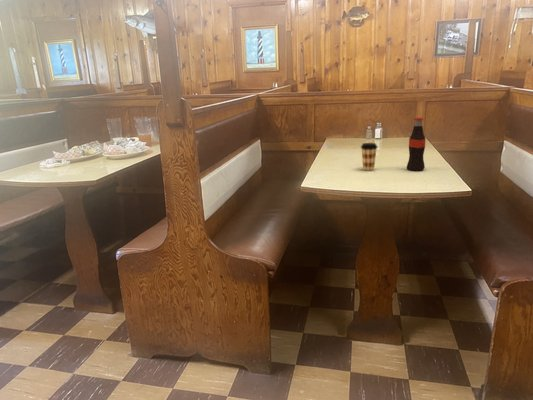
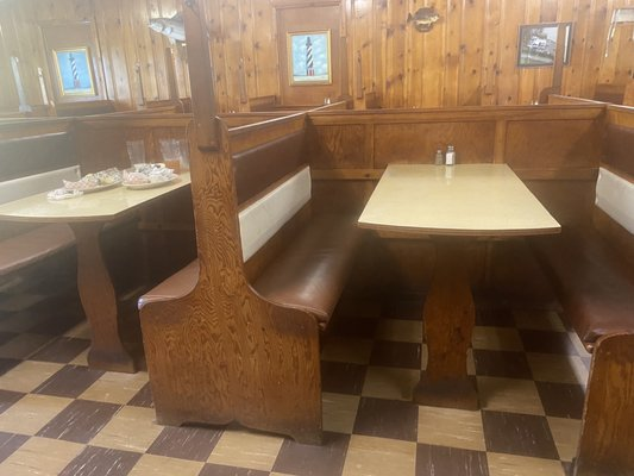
- bottle (417, 143)
- coffee cup (368, 156)
